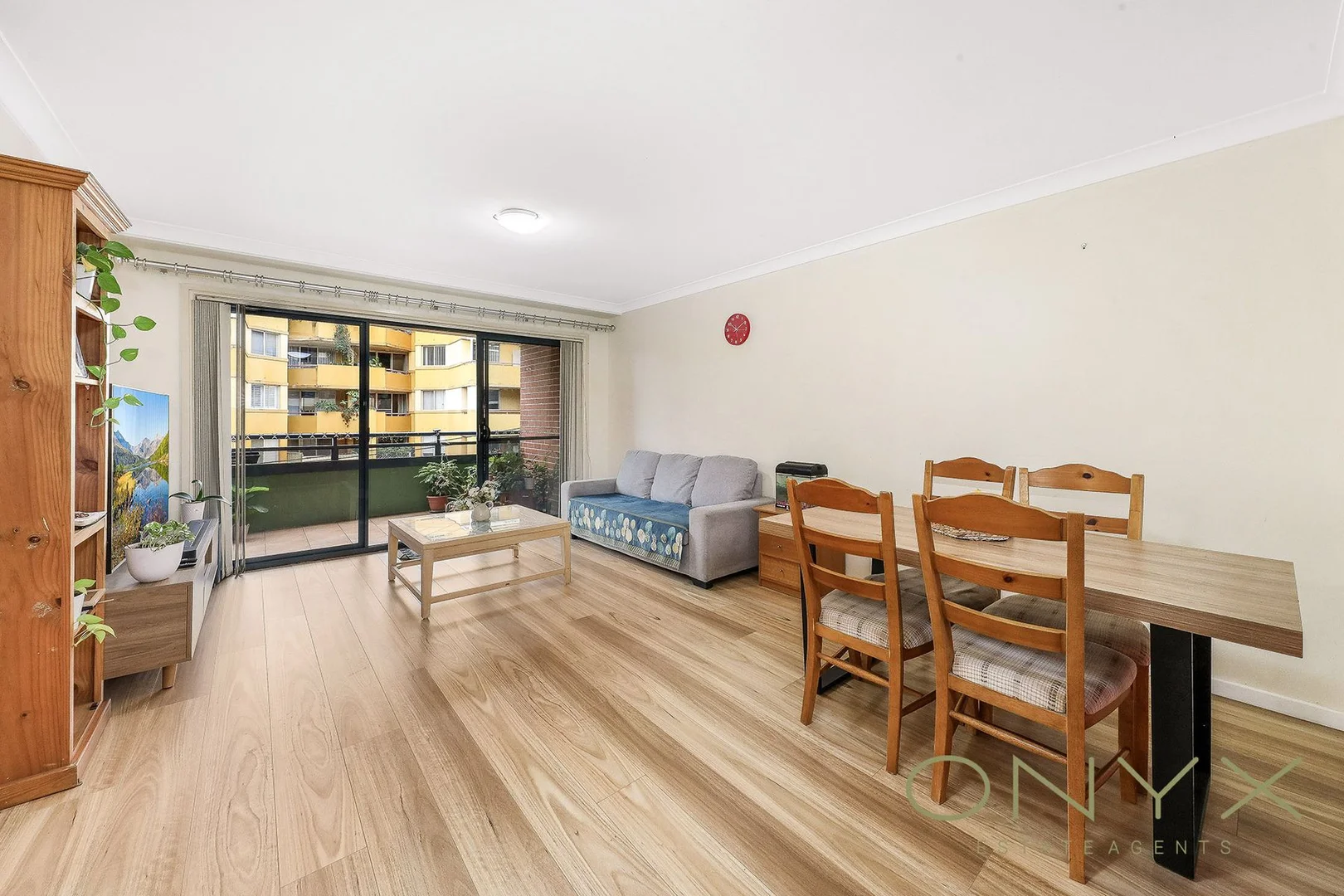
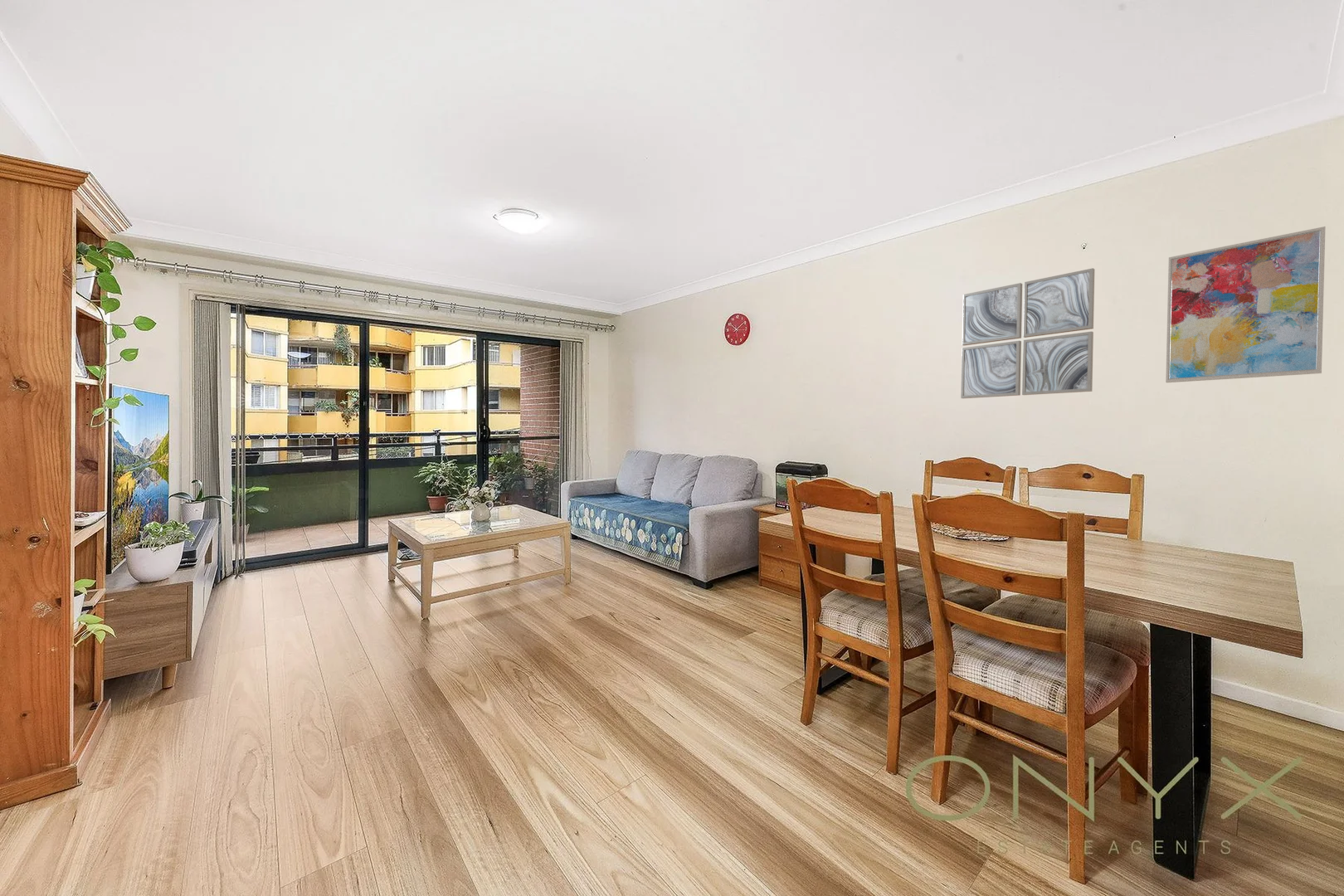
+ wall art (1239, 311)
+ wall art (1020, 338)
